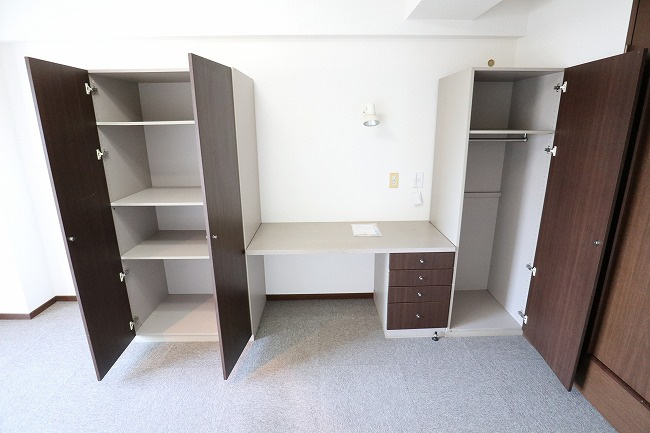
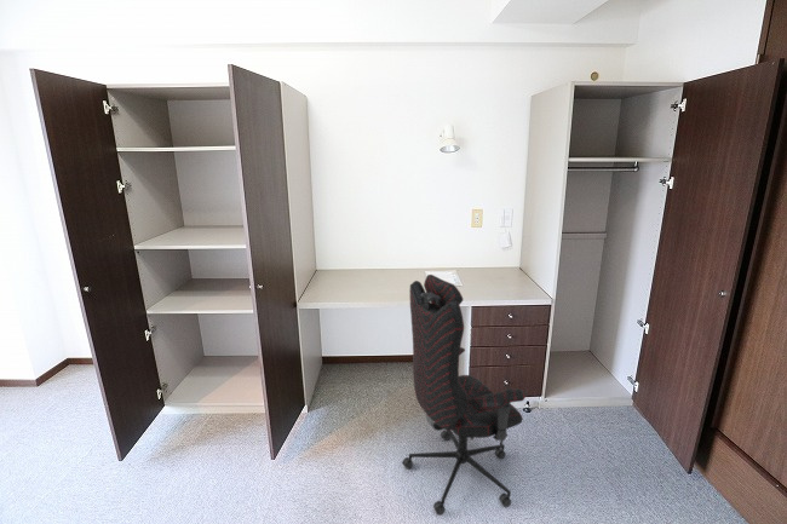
+ office chair (466, 379)
